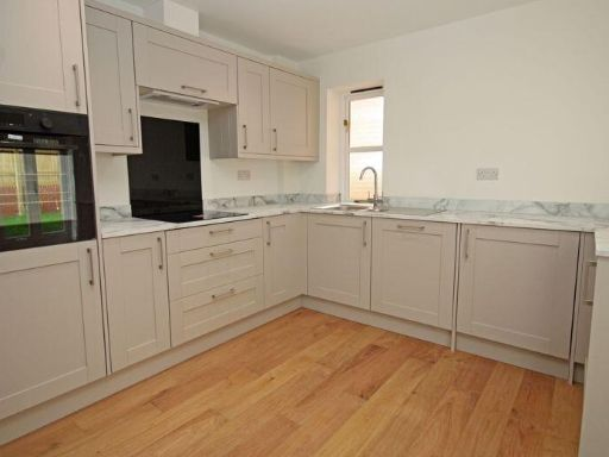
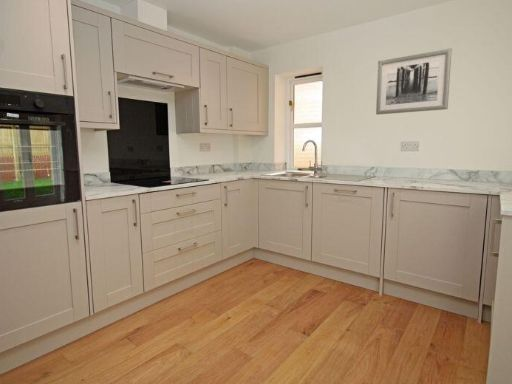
+ wall art (411, 84)
